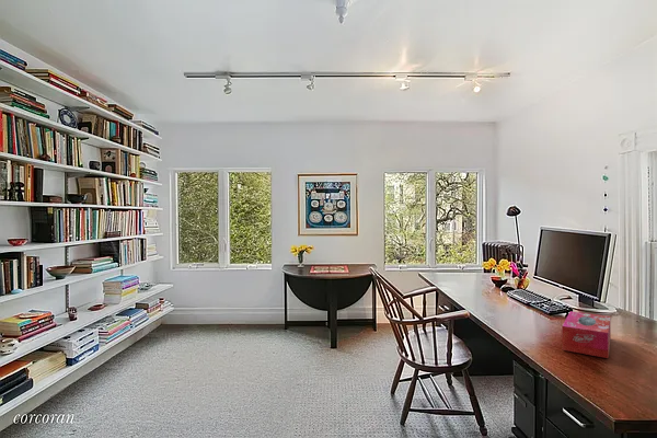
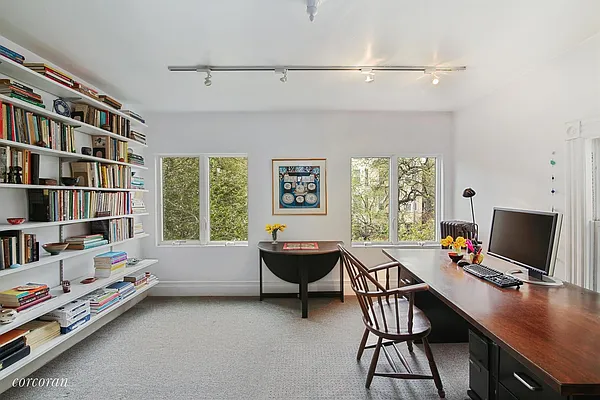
- tissue box (587, 332)
